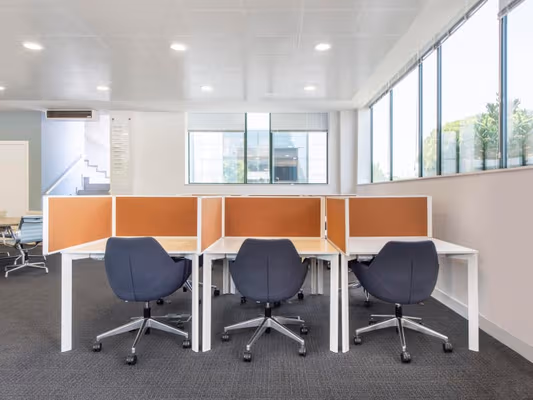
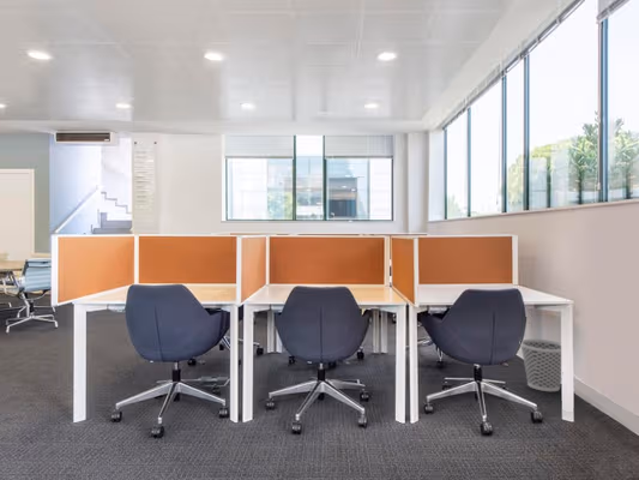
+ wastebasket (543, 365)
